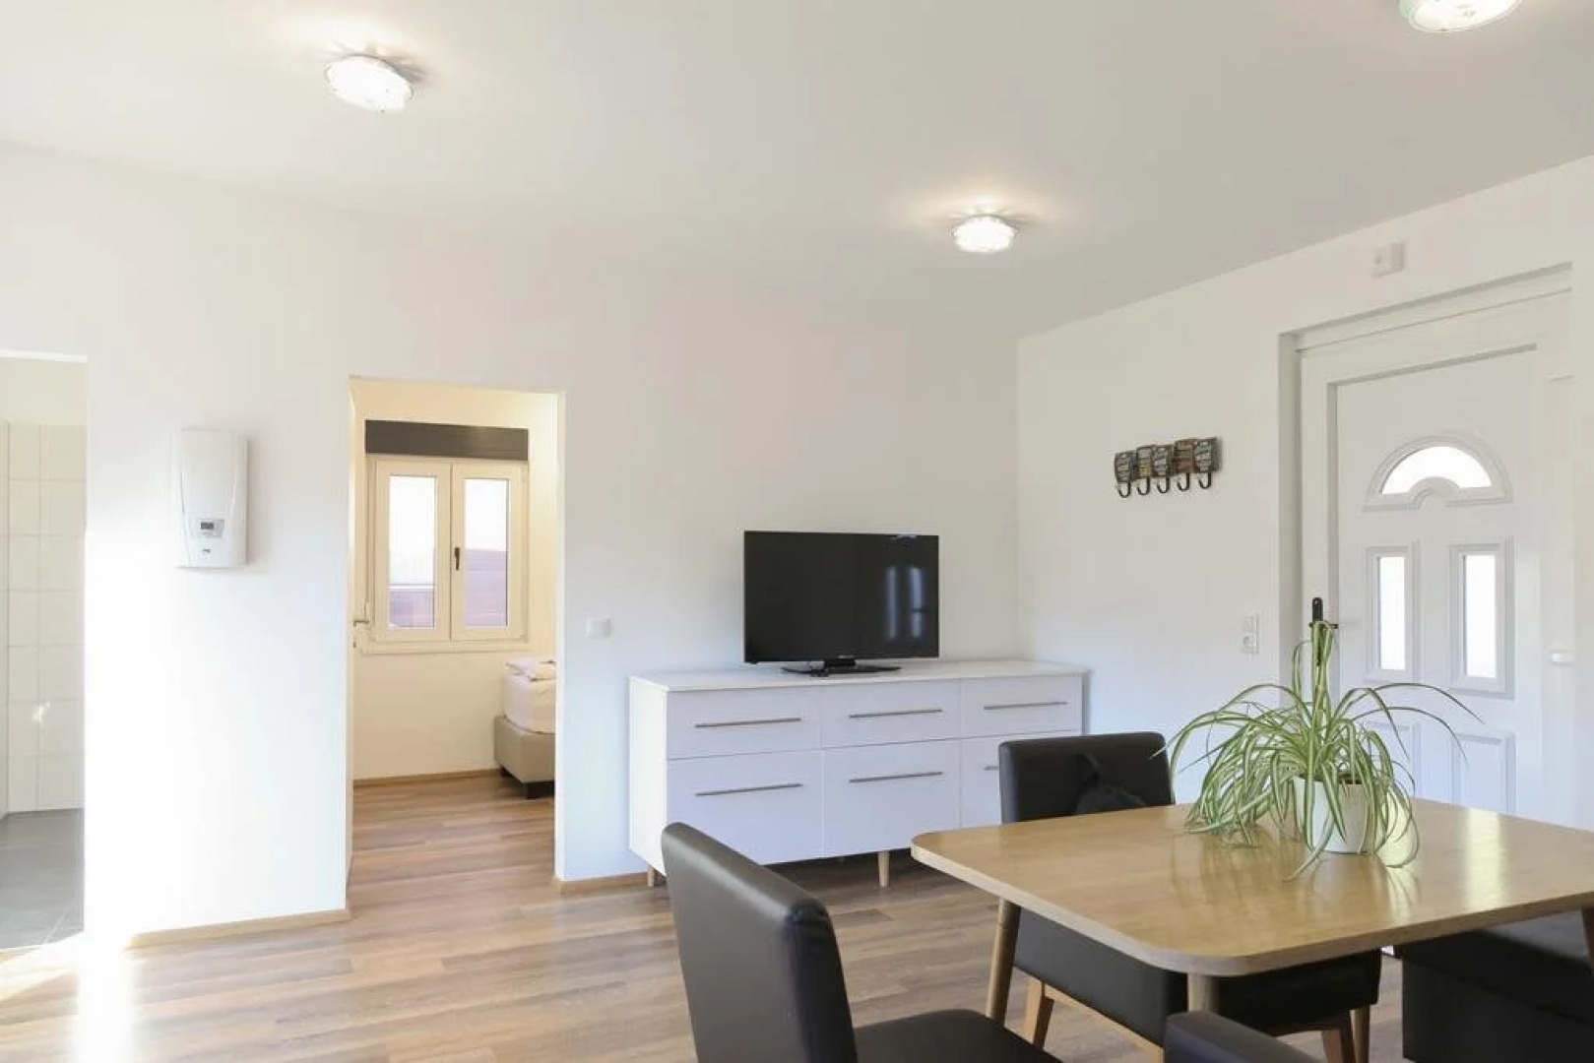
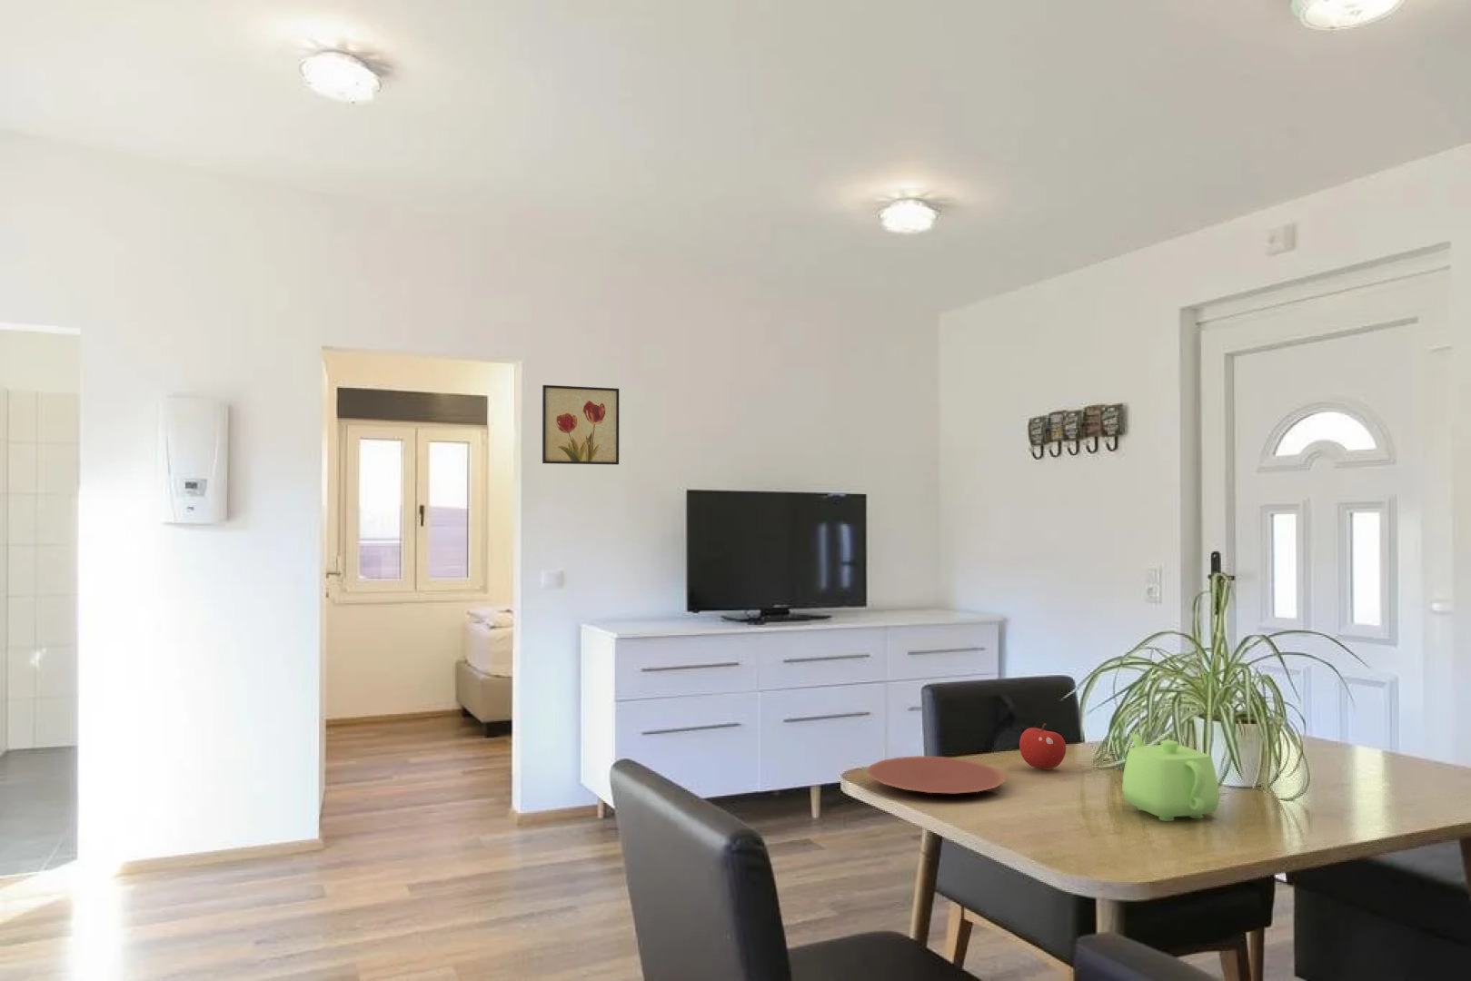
+ teapot (1164, 774)
+ plate (935, 778)
+ wall art (581, 425)
+ fruit (1042, 745)
